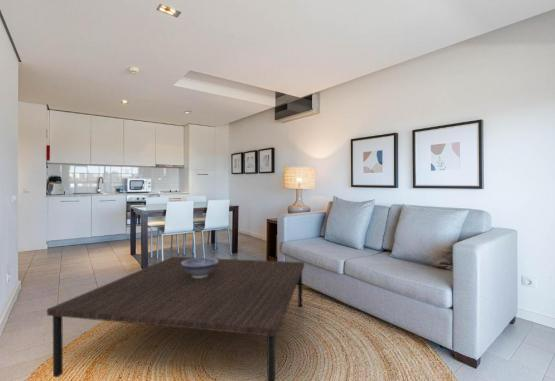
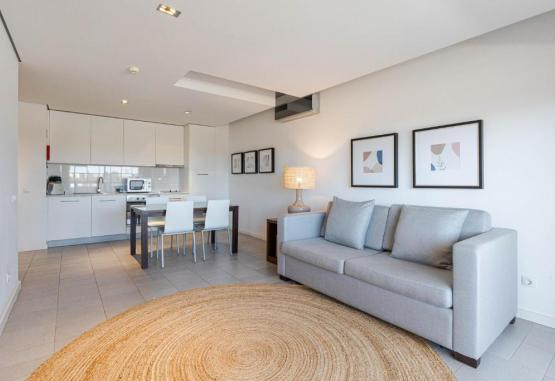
- decorative bowl (200, 268)
- coffee table (206, 306)
